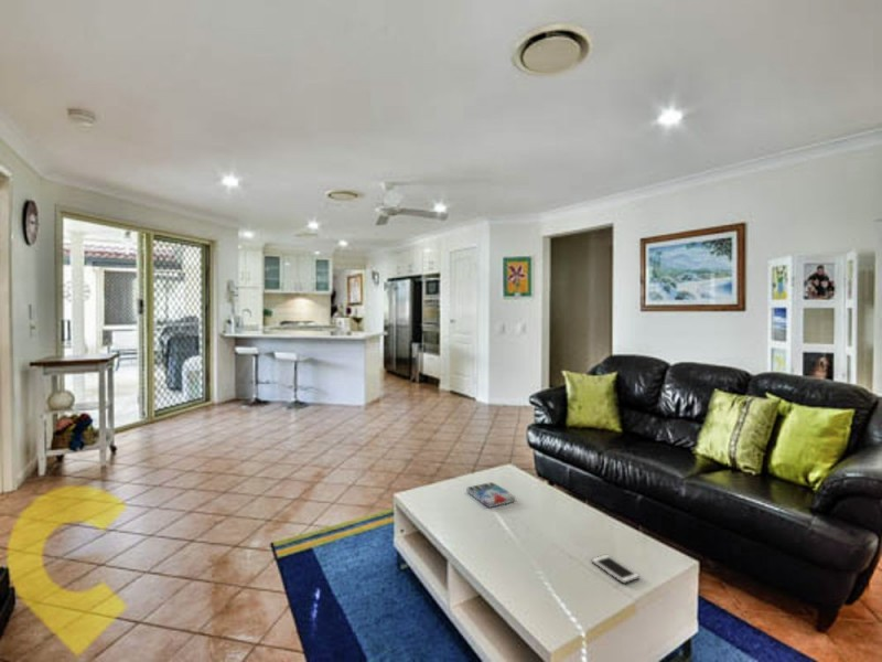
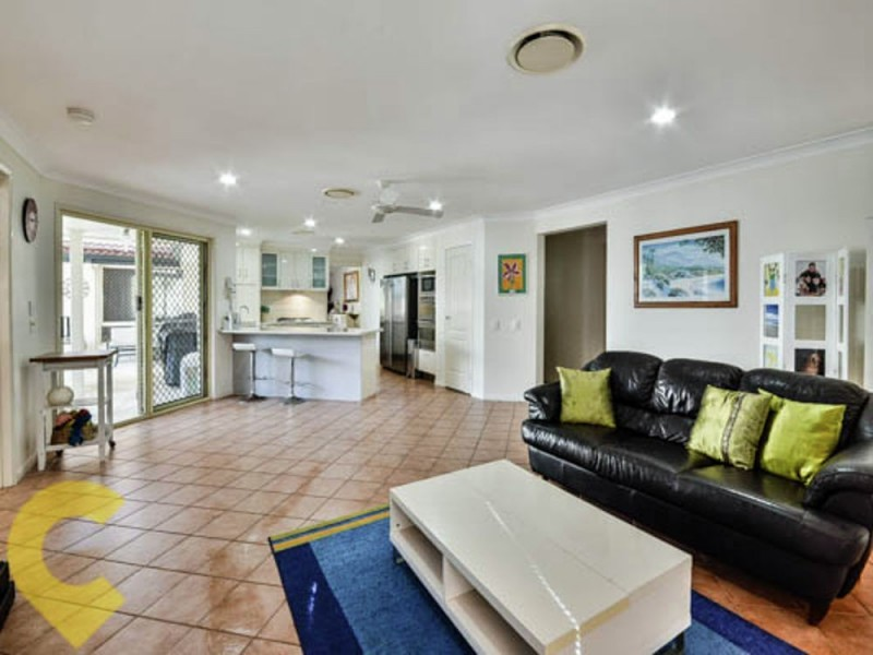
- cell phone (614, 568)
- book (490, 493)
